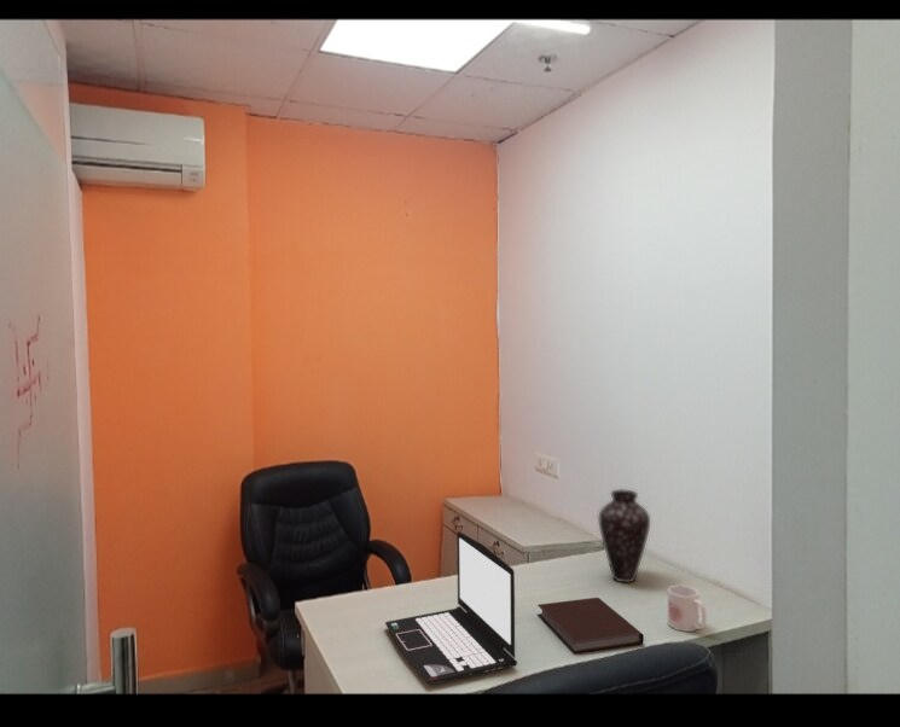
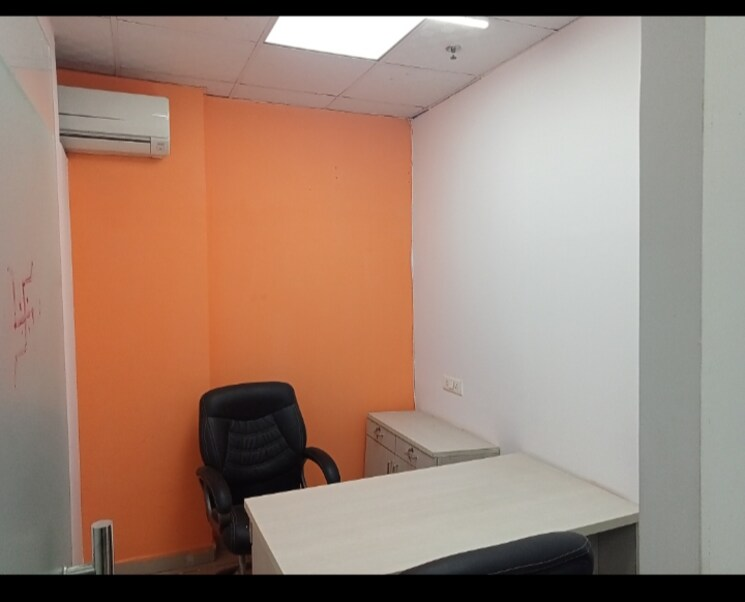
- mug (687, 610)
- laptop (446, 610)
- vase (623, 535)
- notebook (587, 623)
